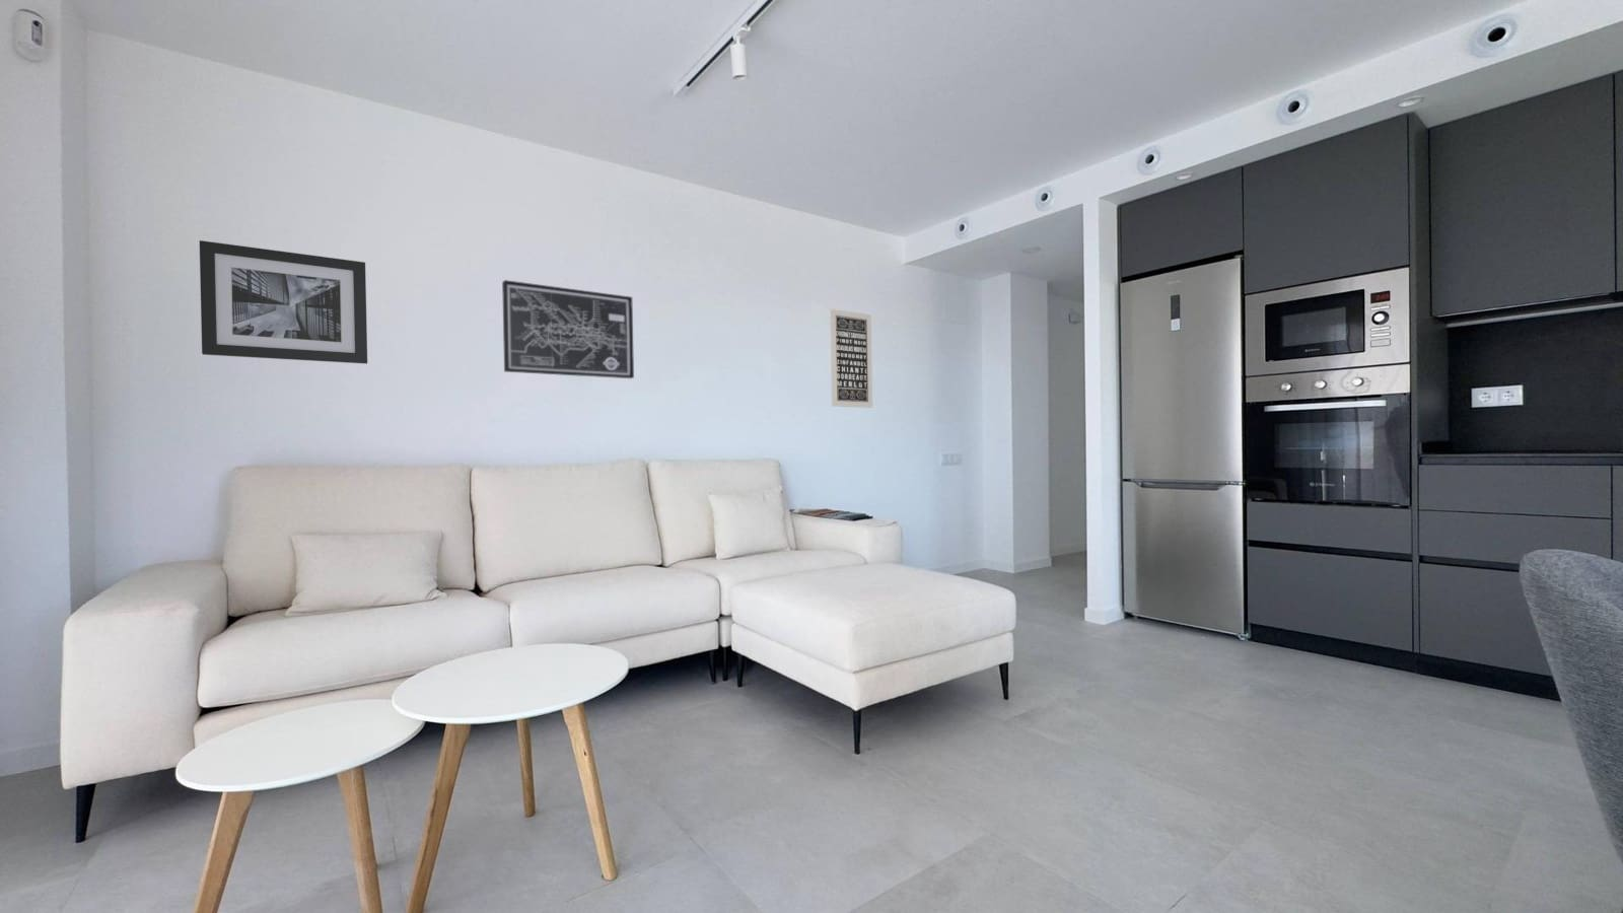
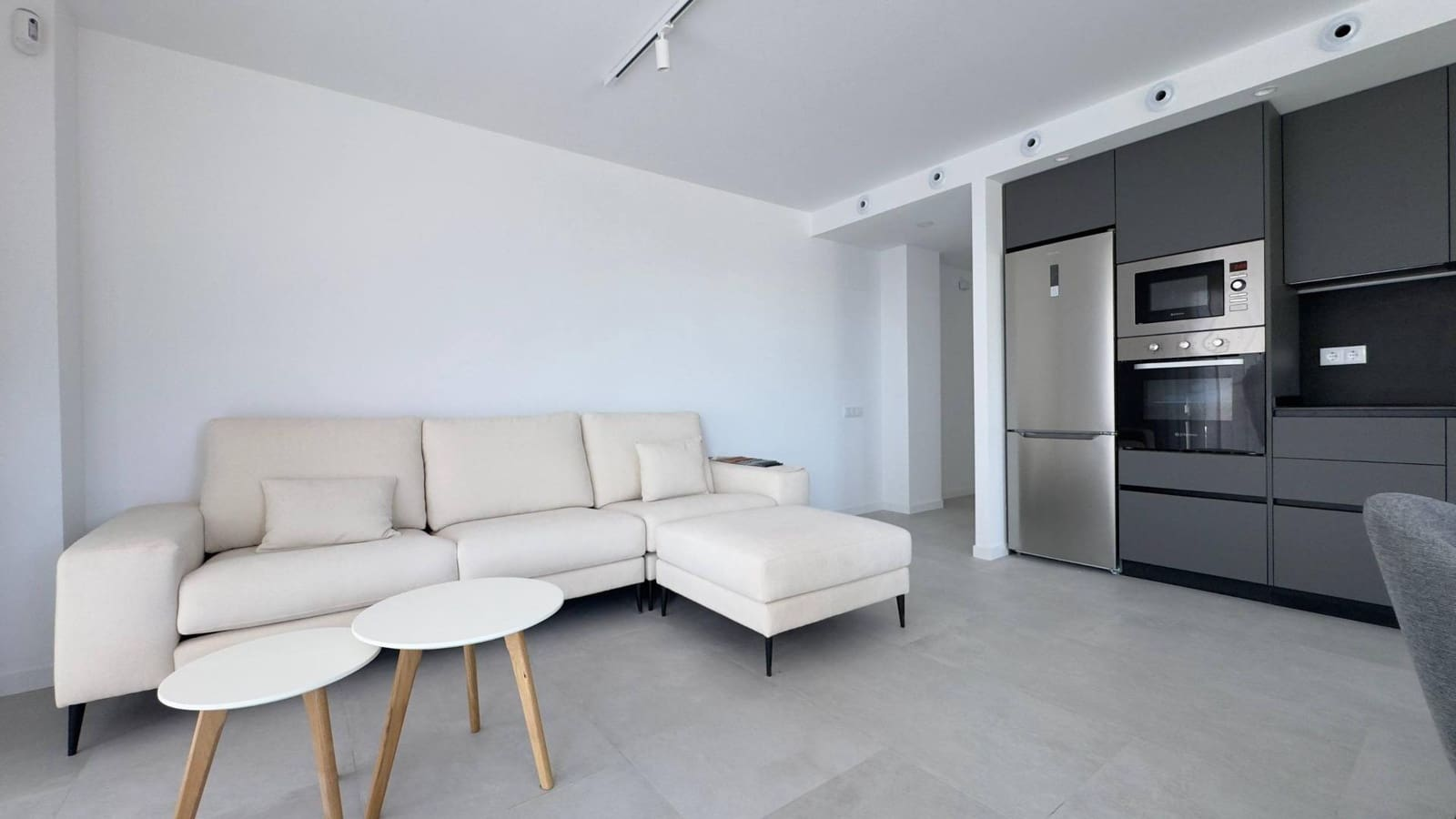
- wall art (851, 359)
- wall art (571, 332)
- wall art (288, 305)
